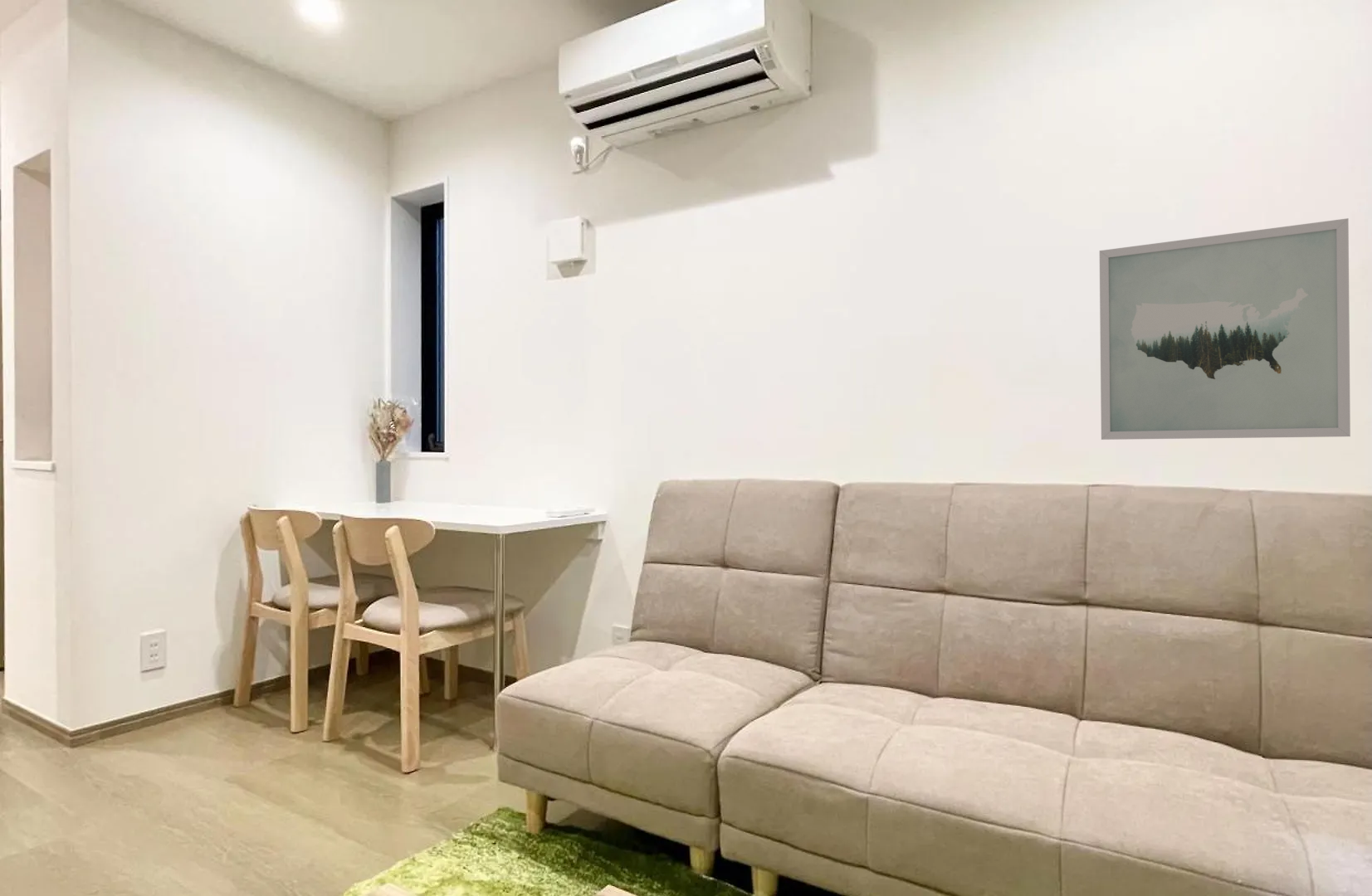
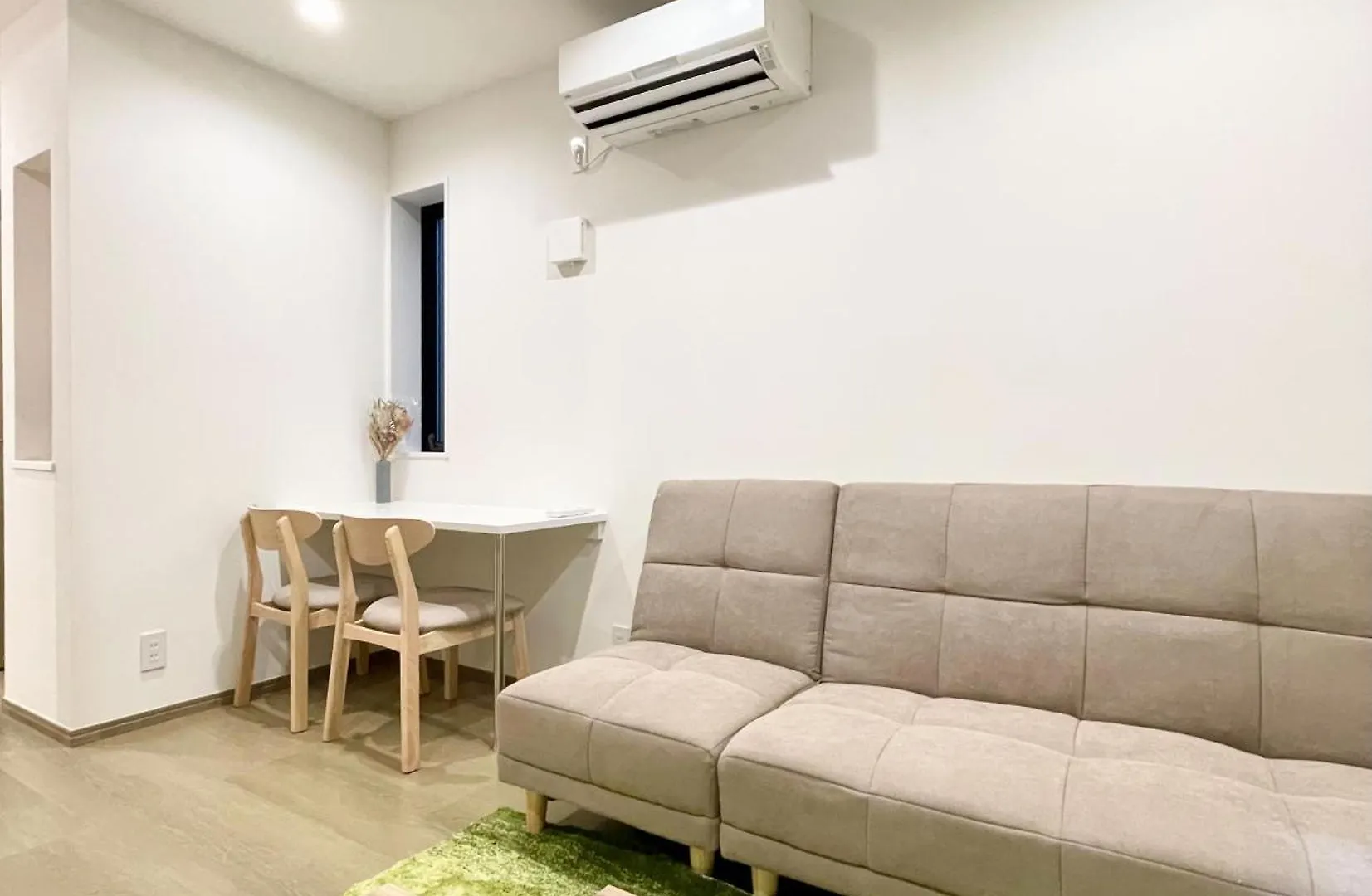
- wall art (1215, 338)
